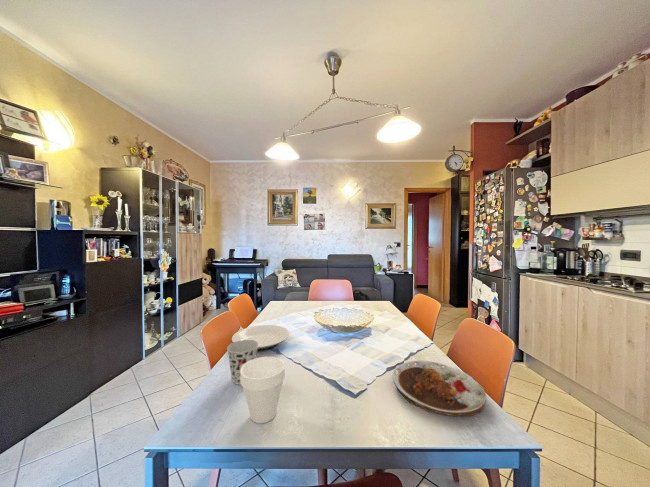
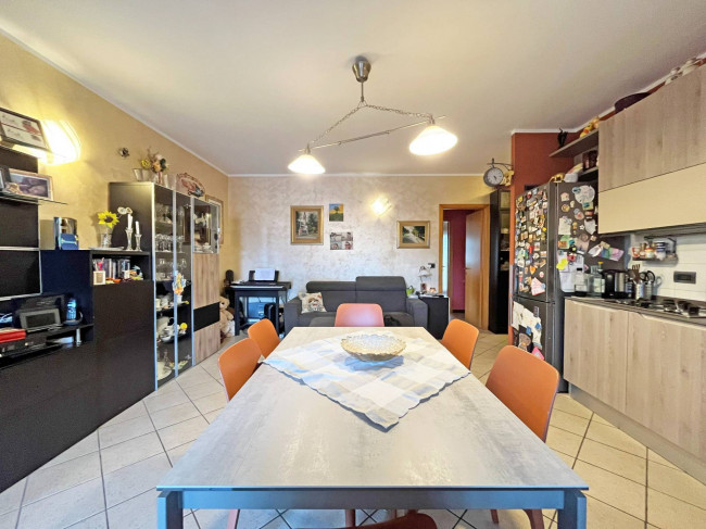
- cup (243, 362)
- cup (263, 390)
- plate (436, 382)
- plate (261, 338)
